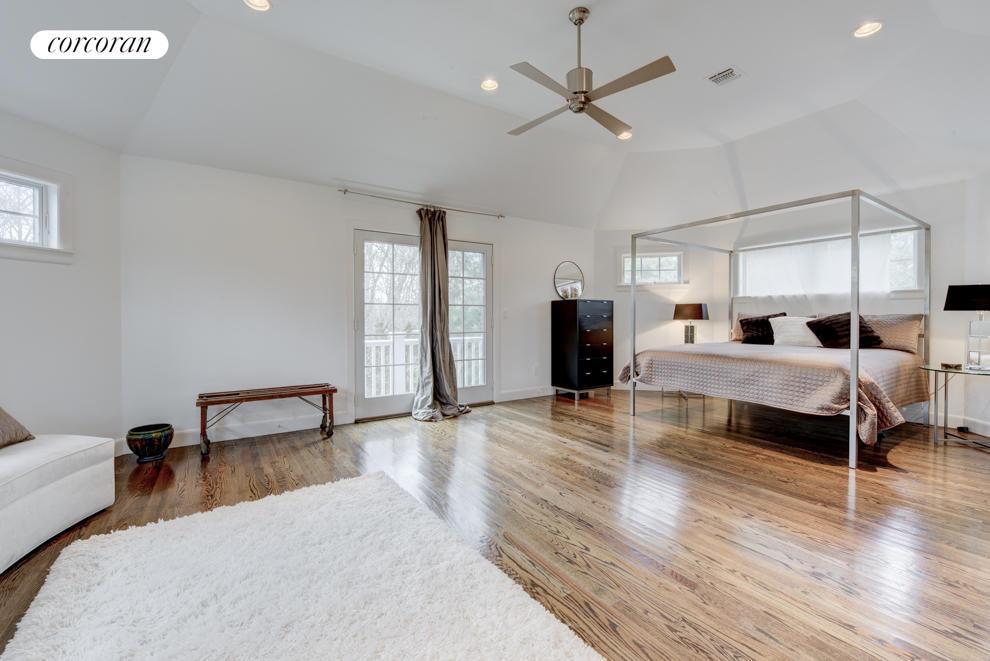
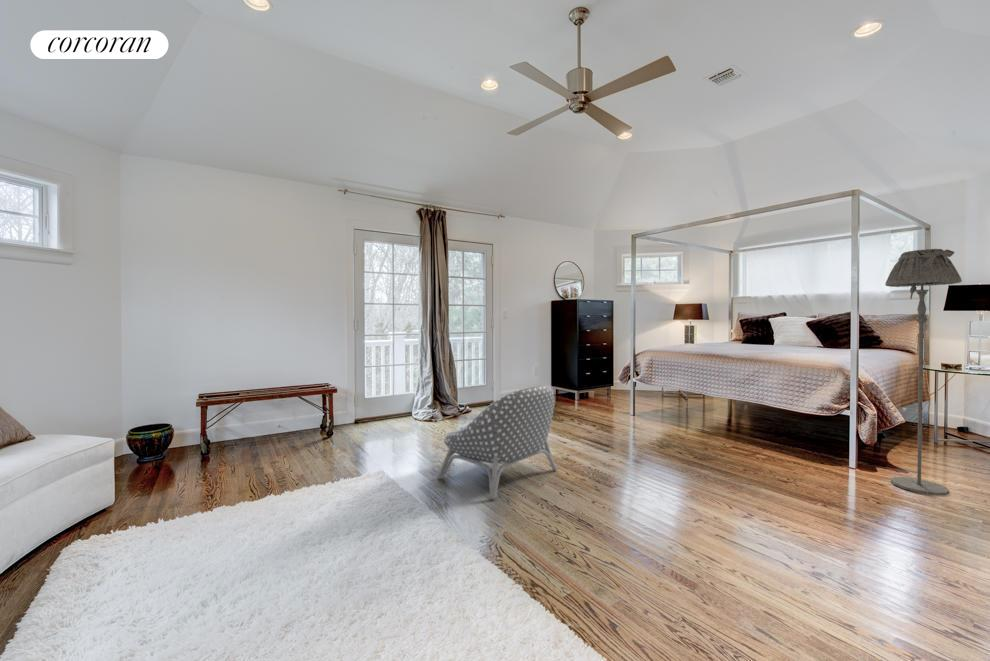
+ armchair (498, 428)
+ floor lamp (920, 369)
